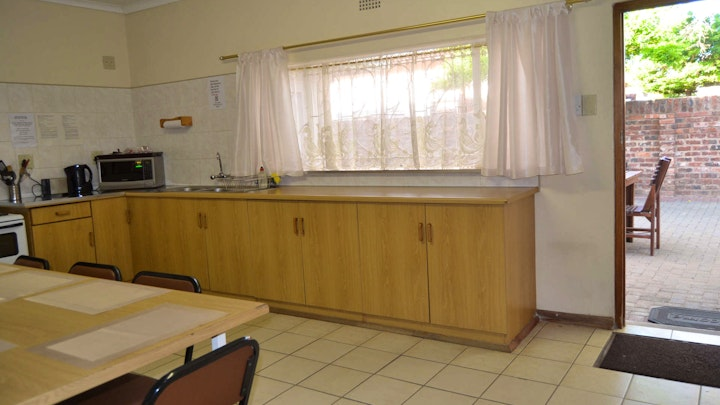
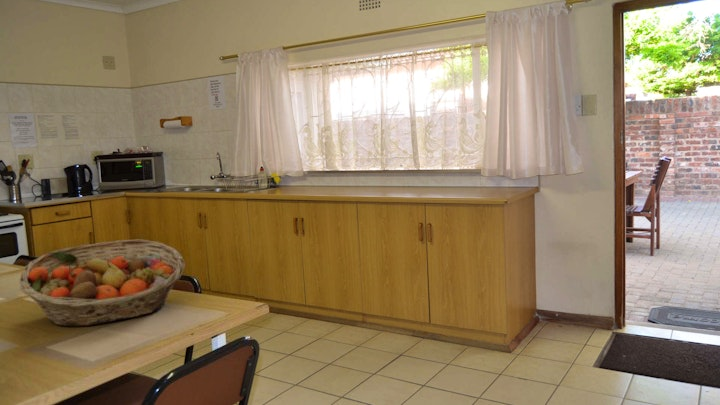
+ fruit basket (107, 280)
